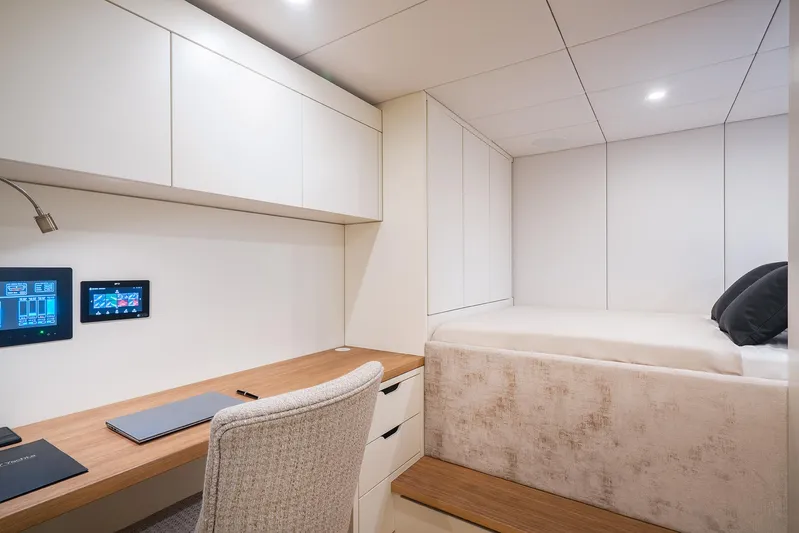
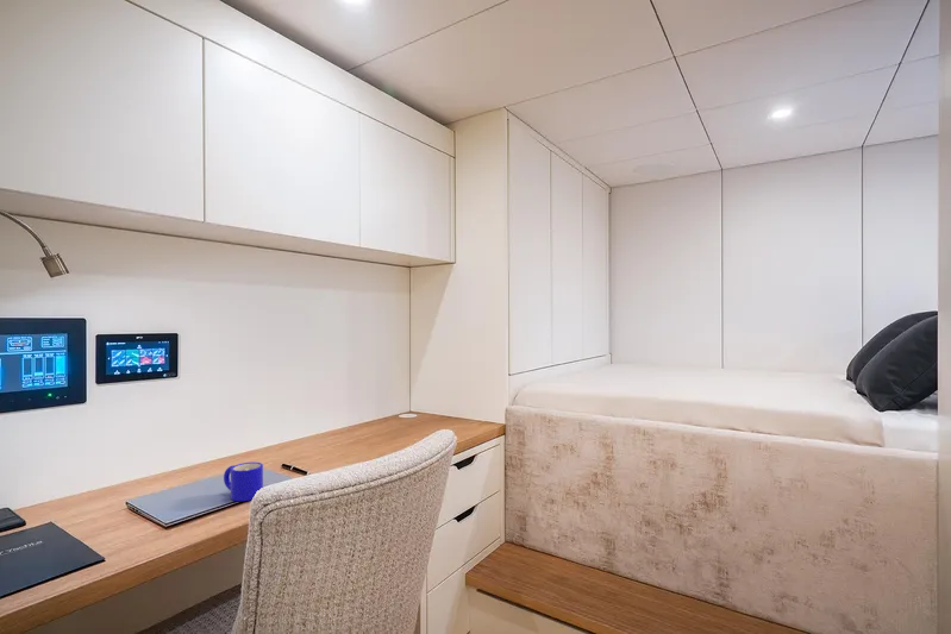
+ mug (240, 479)
